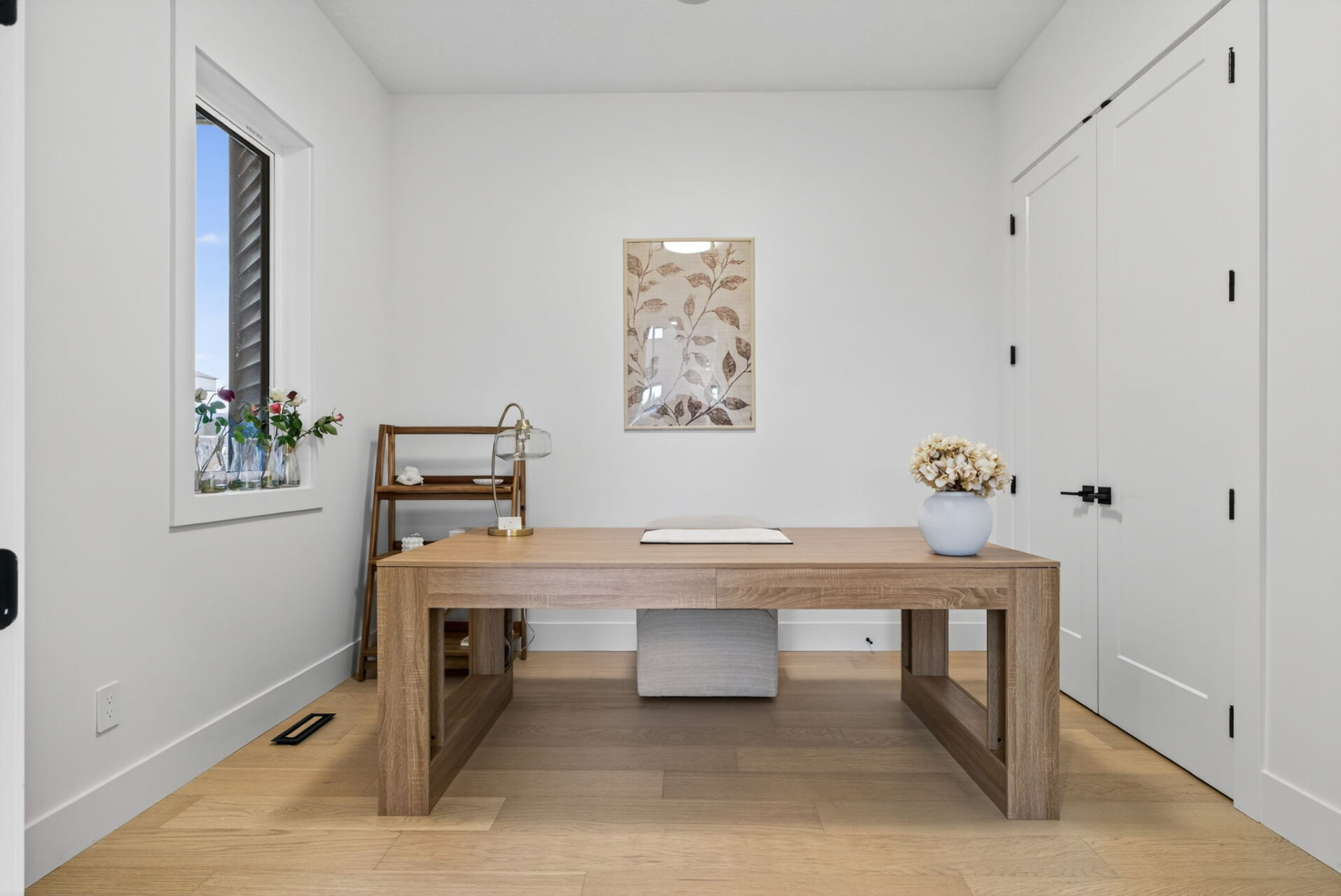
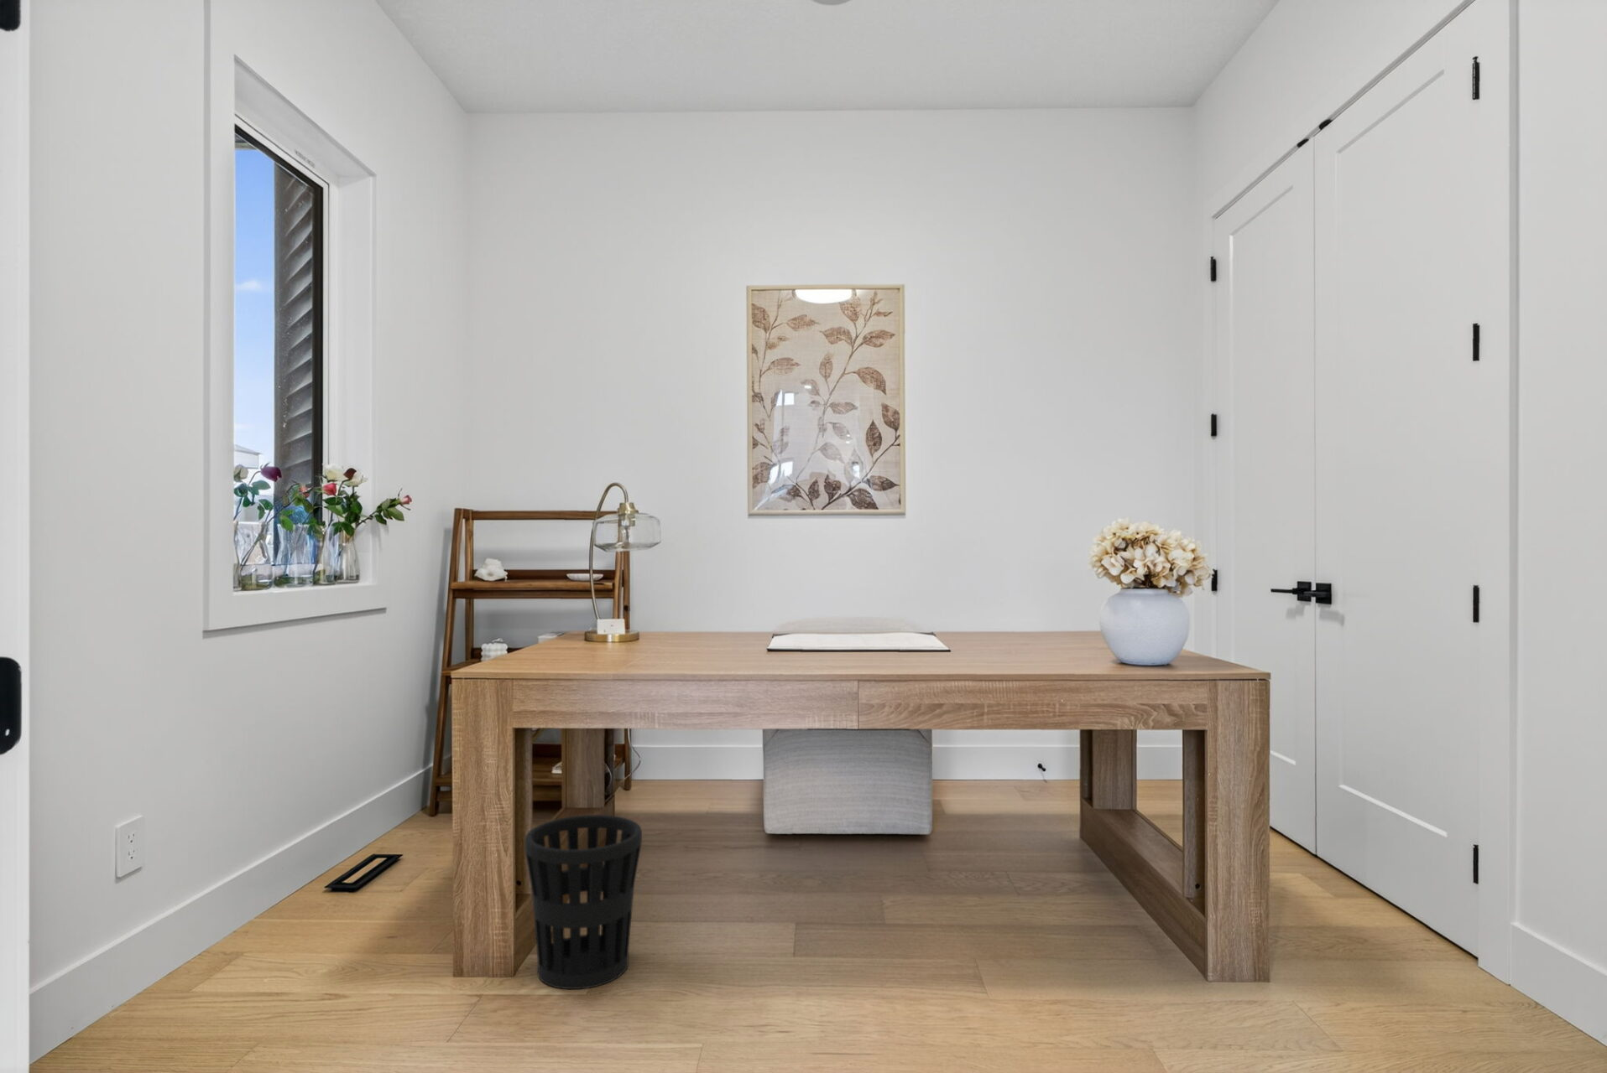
+ wastebasket (586, 898)
